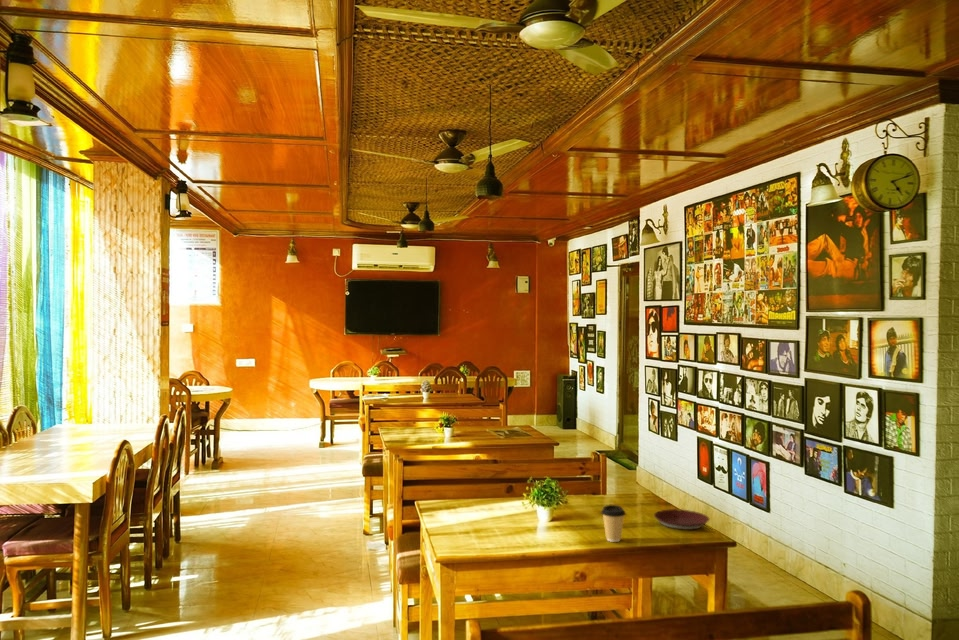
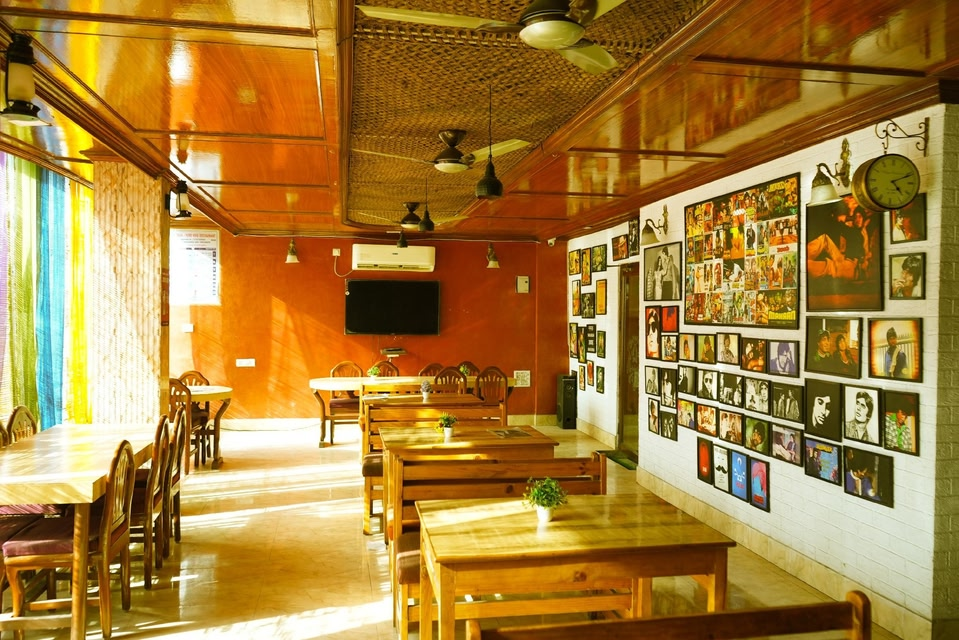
- coffee cup (613, 523)
- plate (681, 520)
